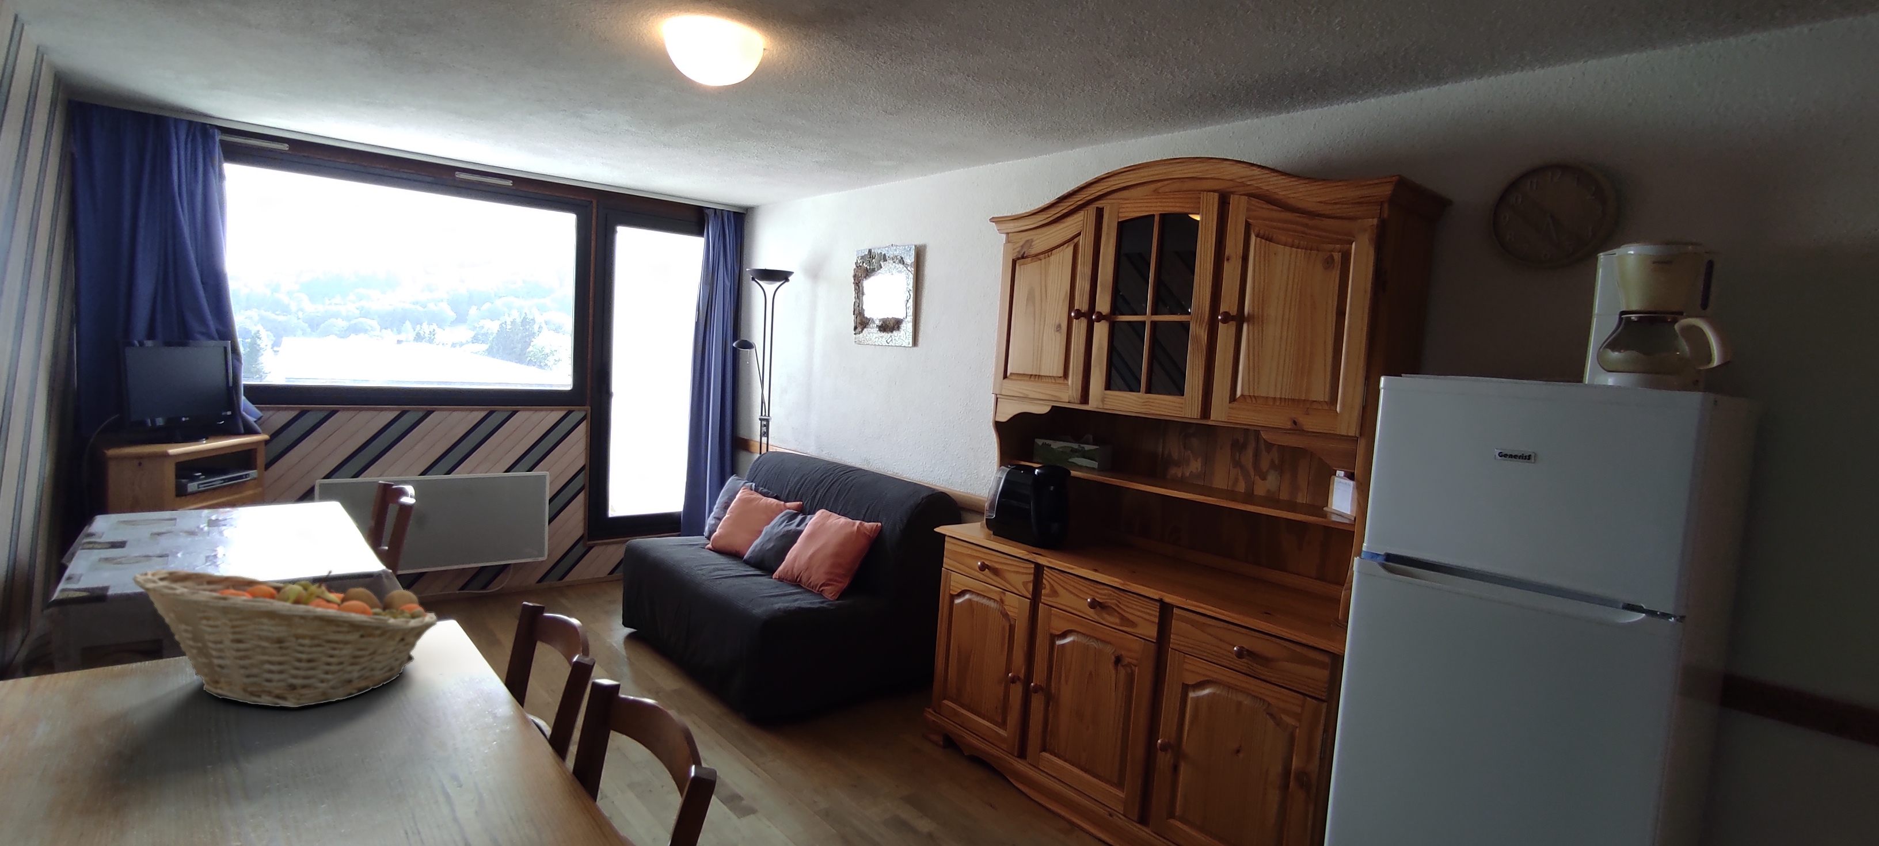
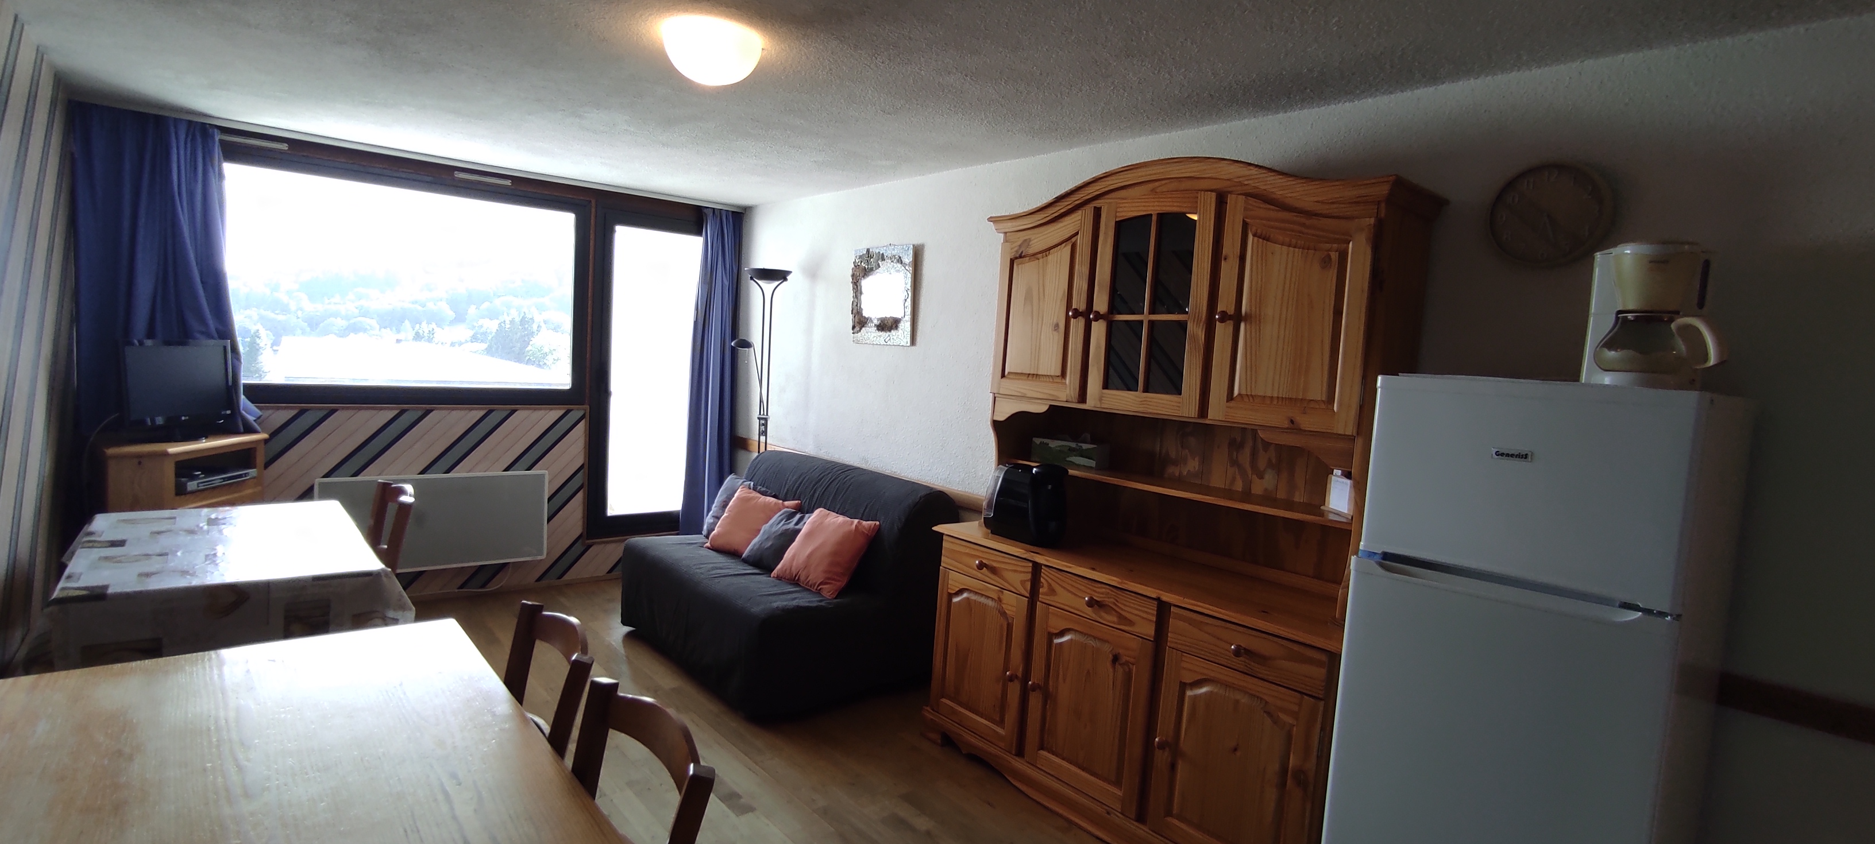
- fruit basket (294, 621)
